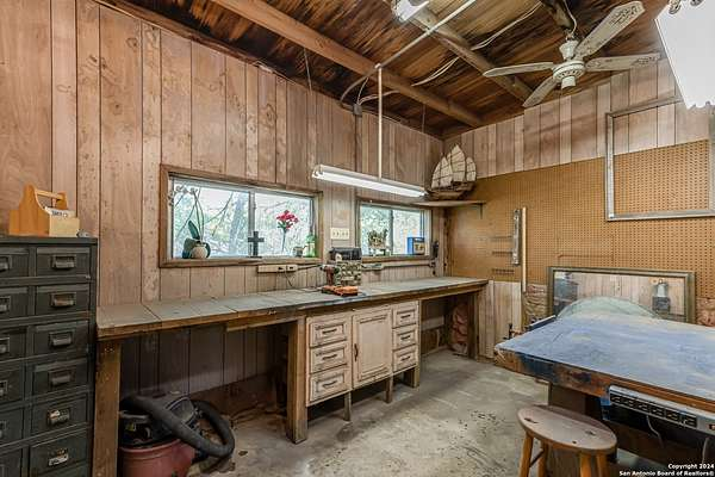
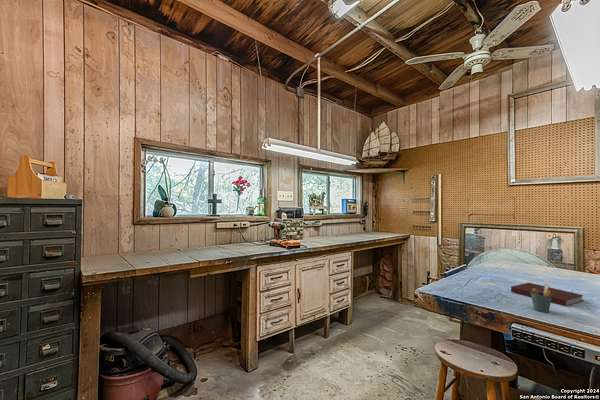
+ notebook (543, 291)
+ pen holder (541, 297)
